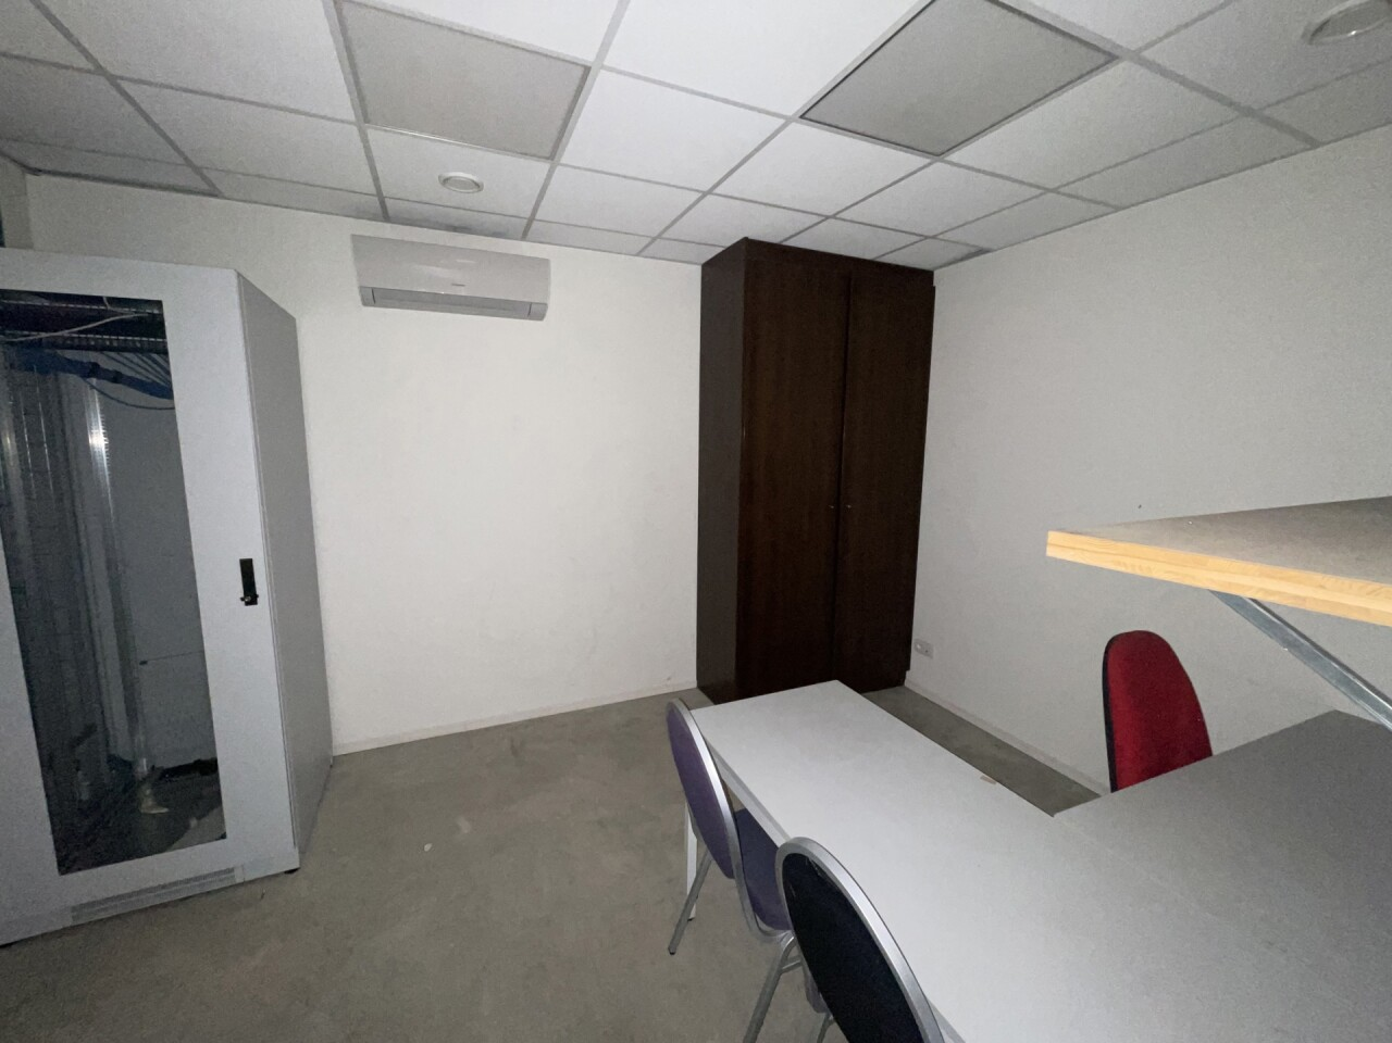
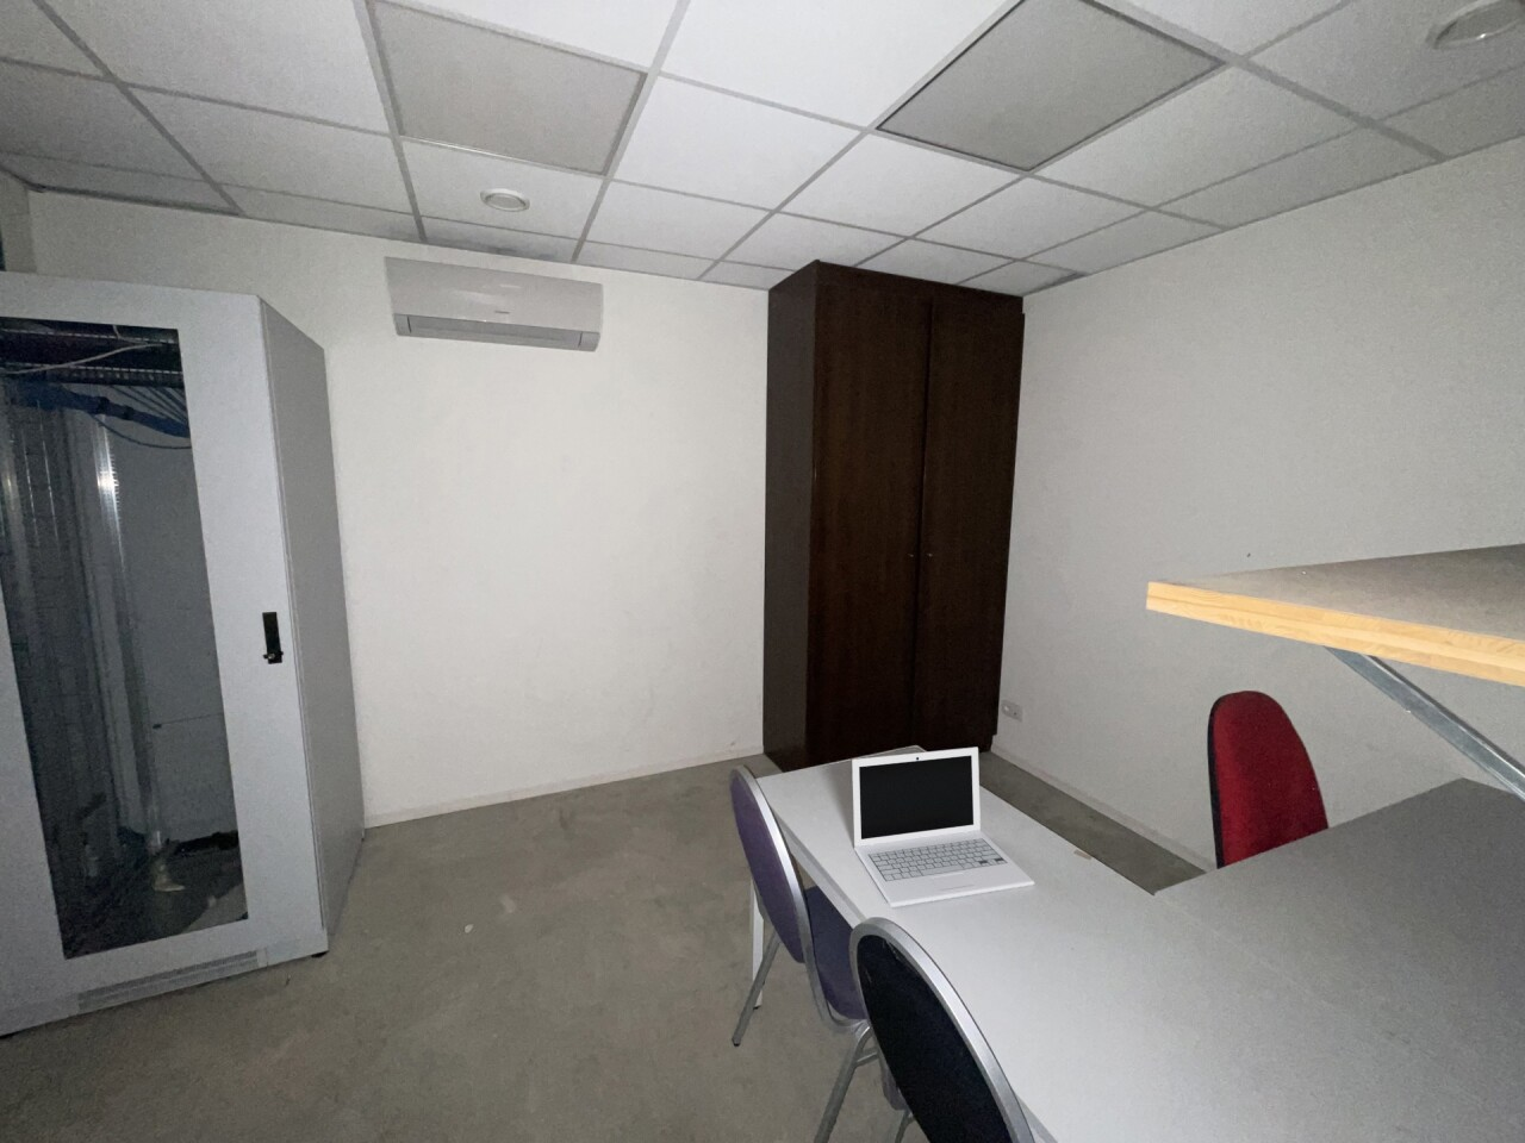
+ laptop (939, 819)
